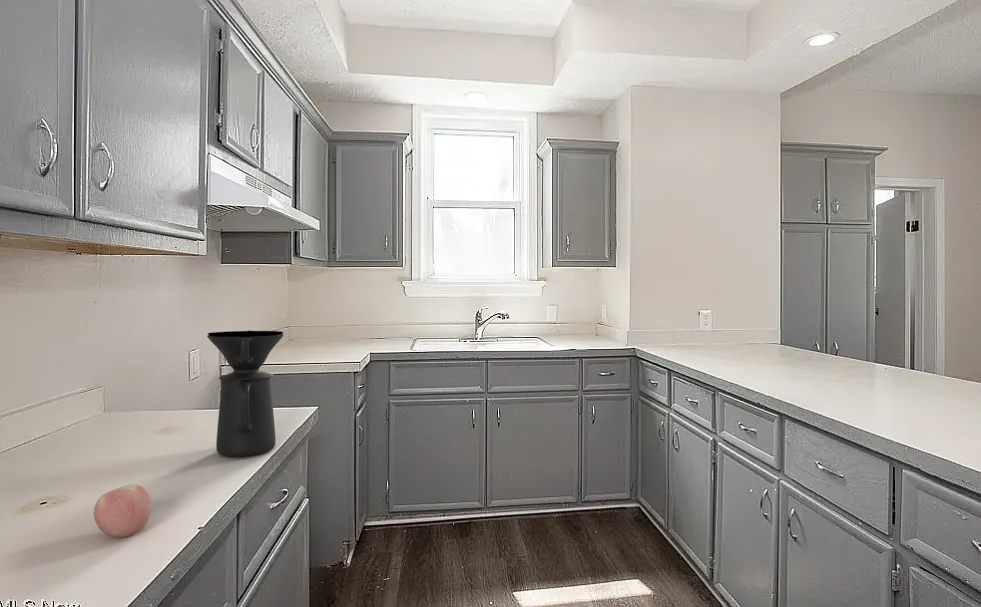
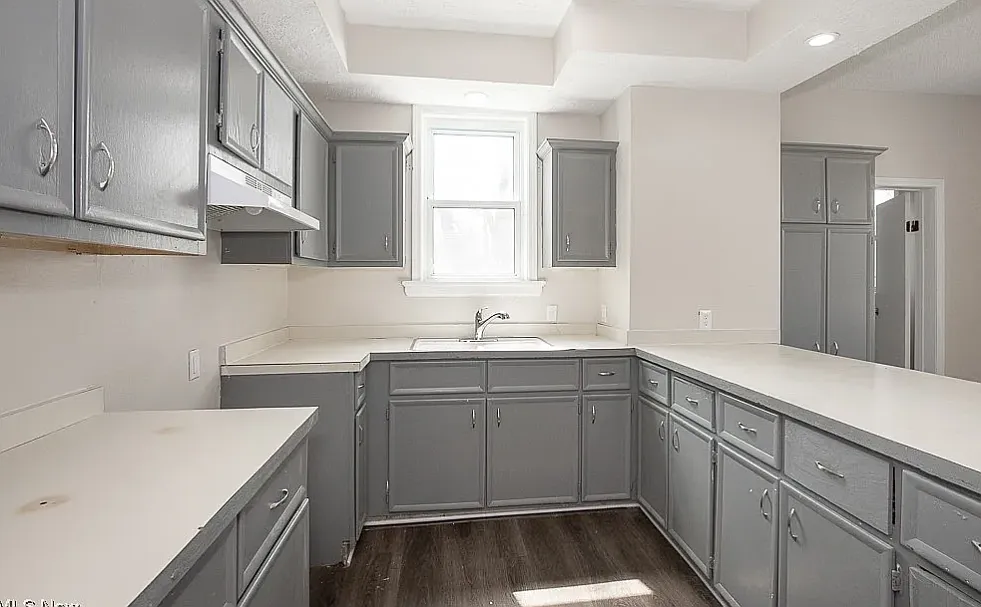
- coffee maker (246, 391)
- apple (123, 509)
